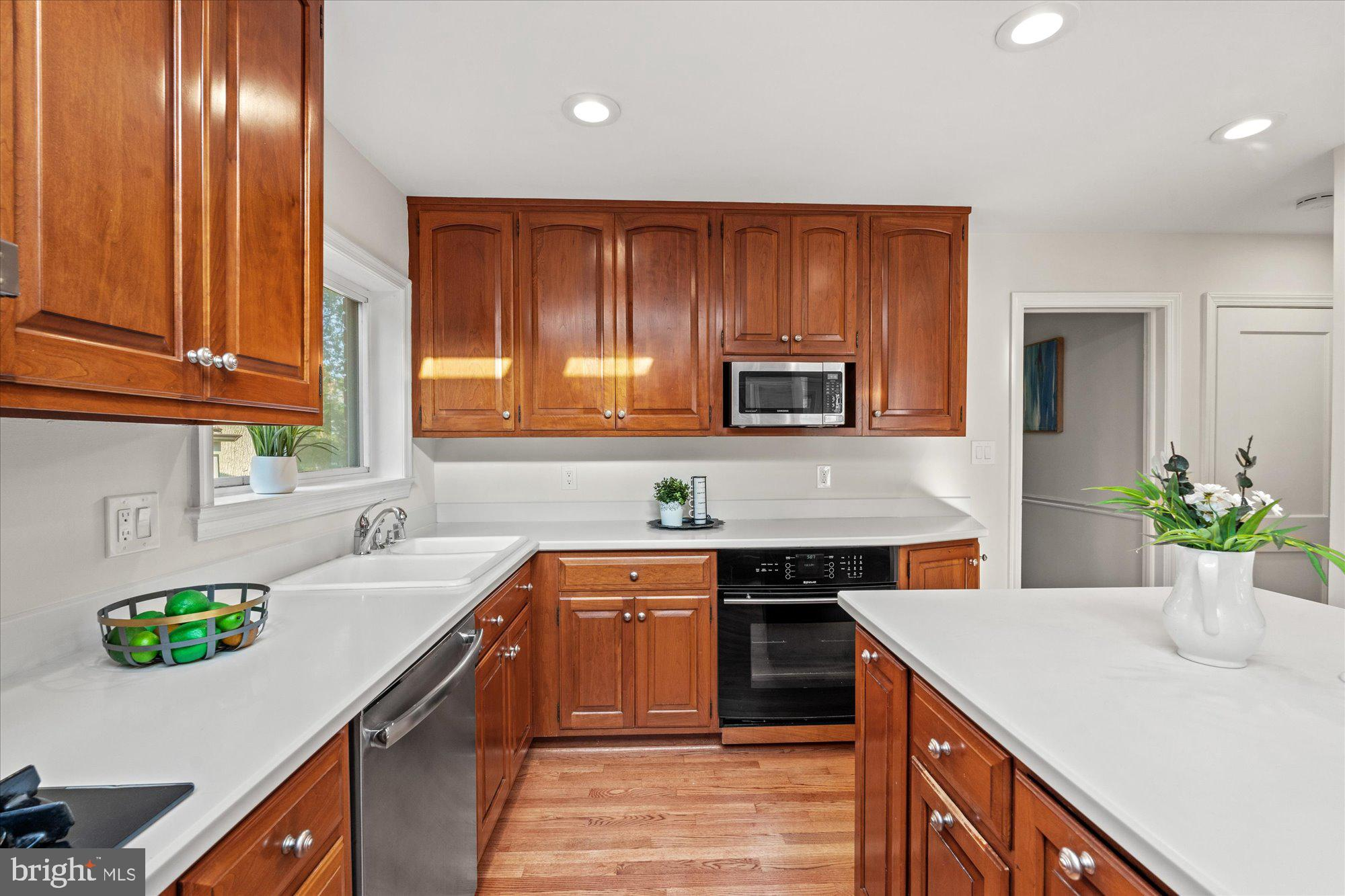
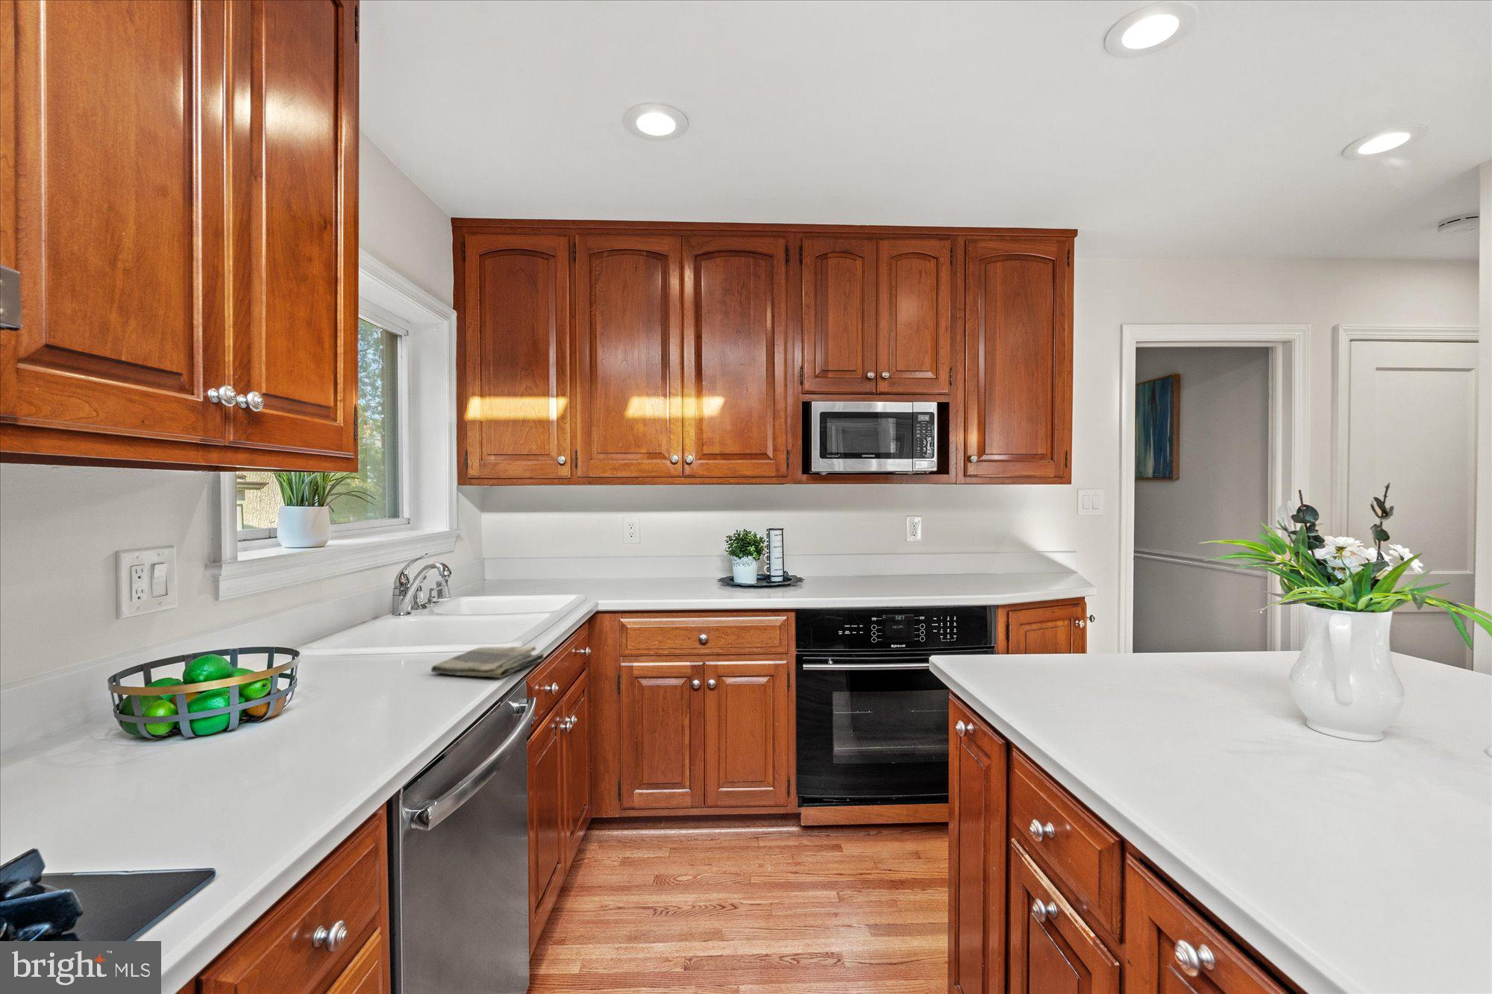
+ dish towel (490, 659)
